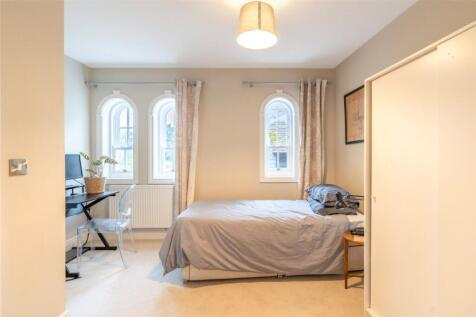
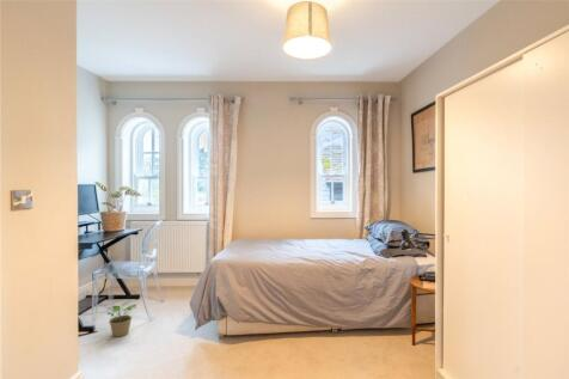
+ potted plant (118, 317)
